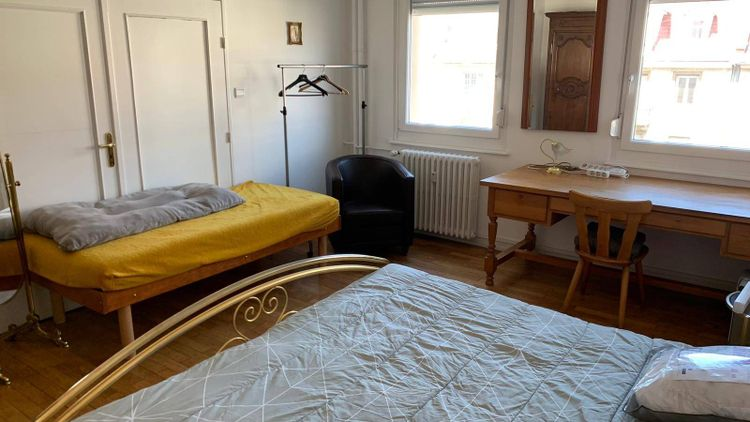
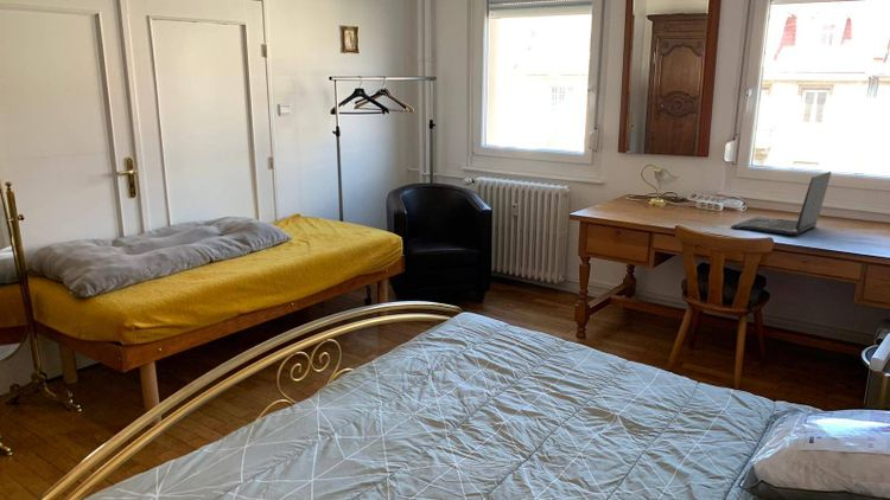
+ laptop (775, 218)
